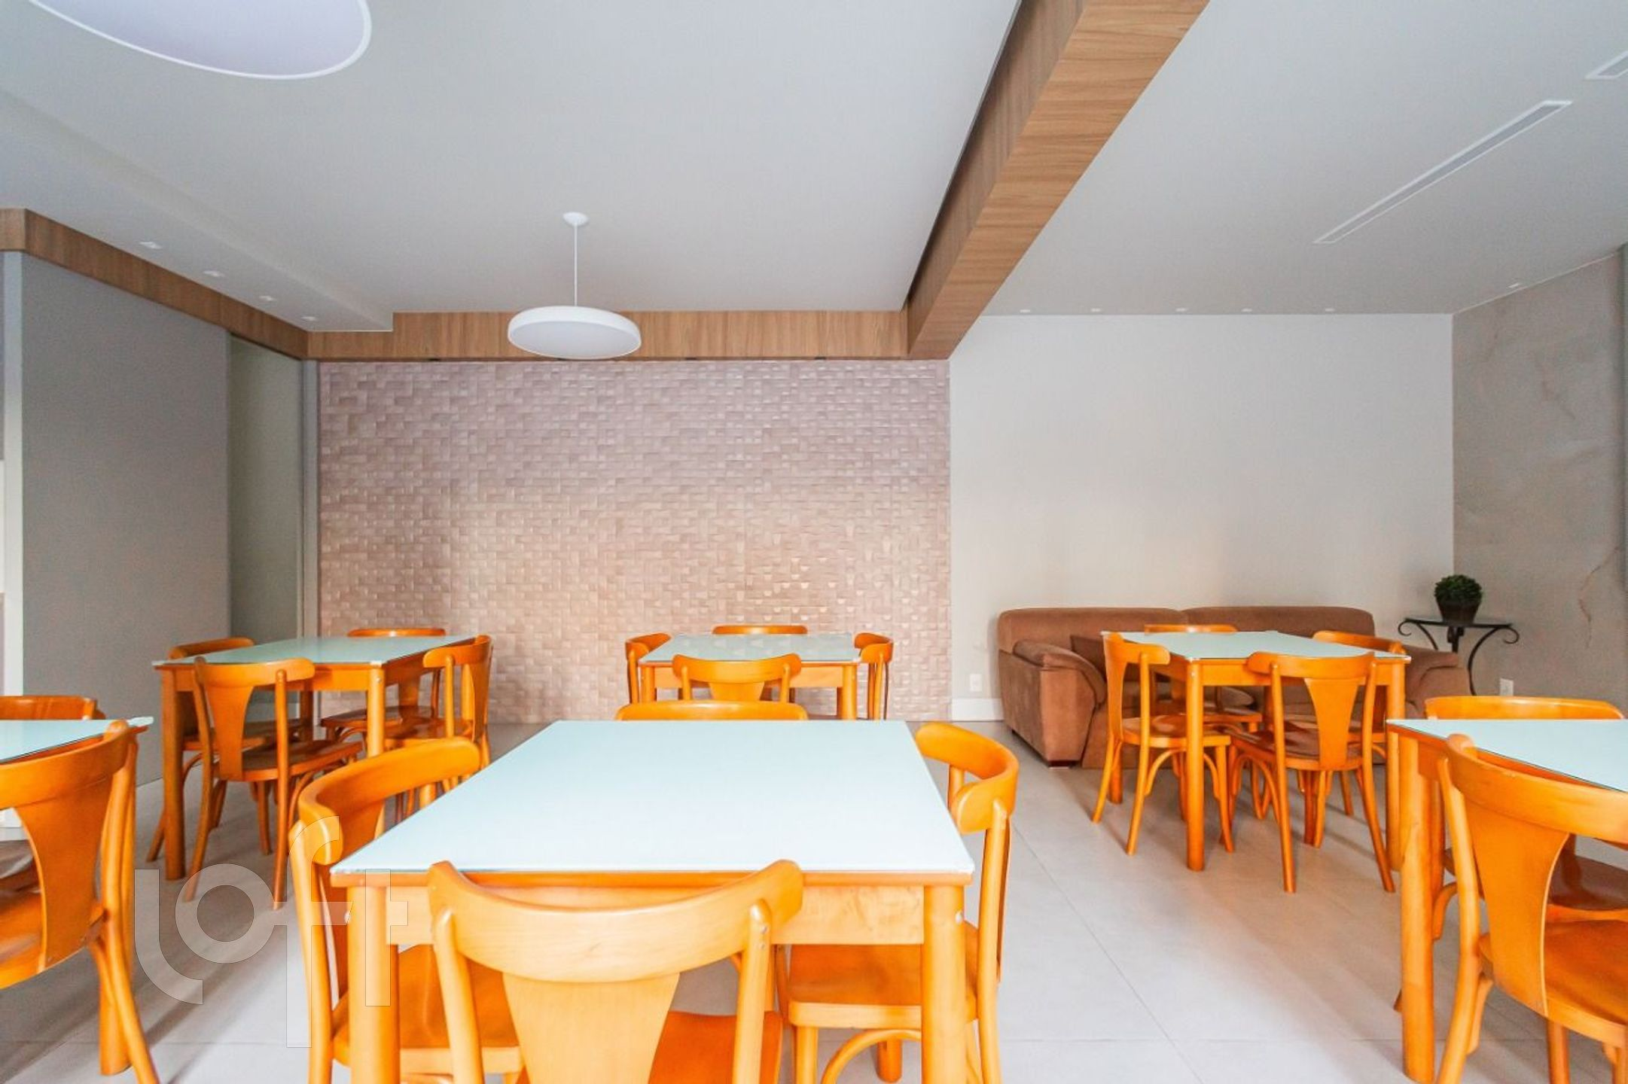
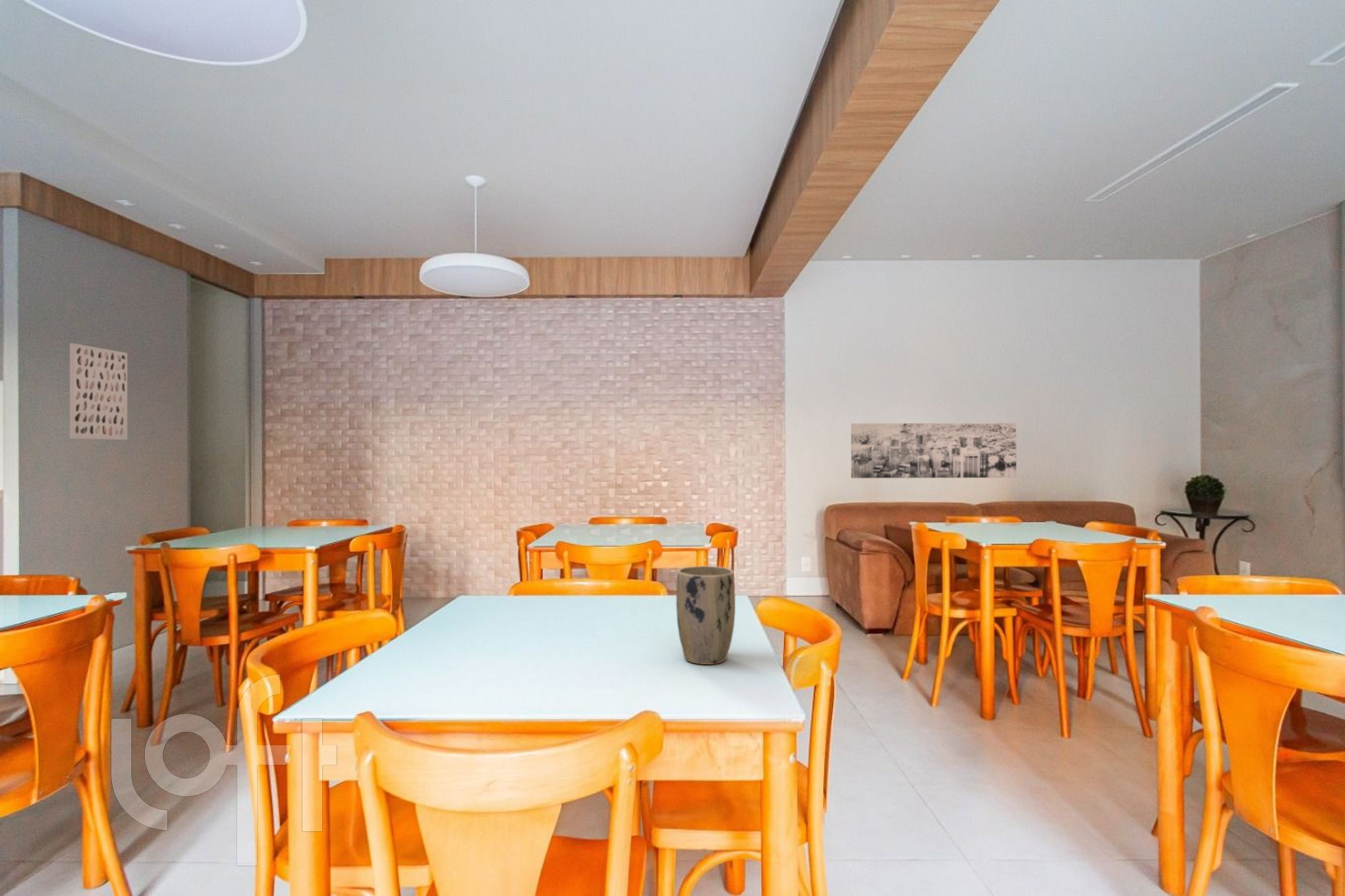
+ plant pot (705, 614)
+ wall art (100, 393)
+ wall art (933, 450)
